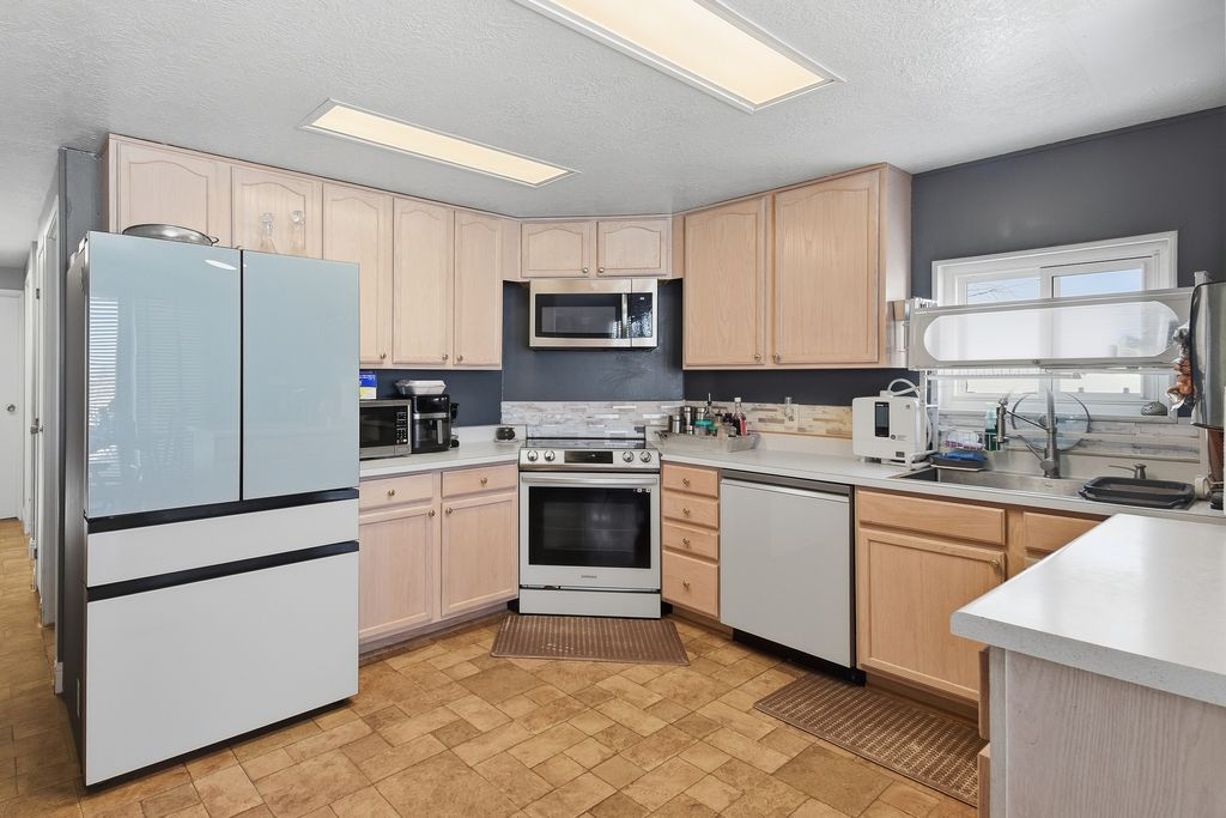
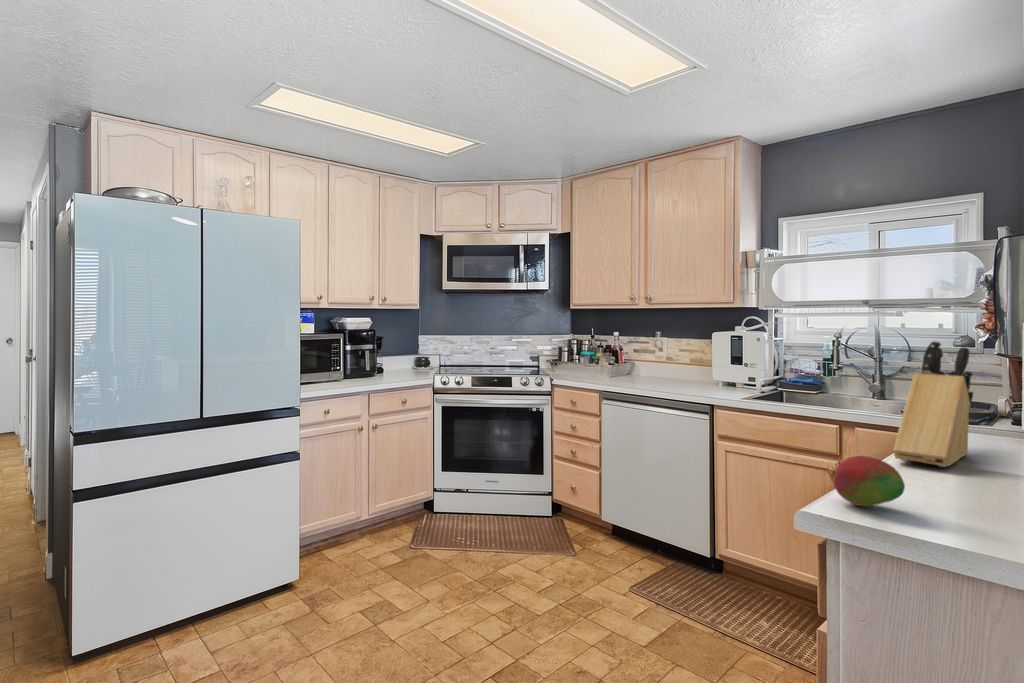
+ knife block (936, 398)
+ fruit (866, 482)
